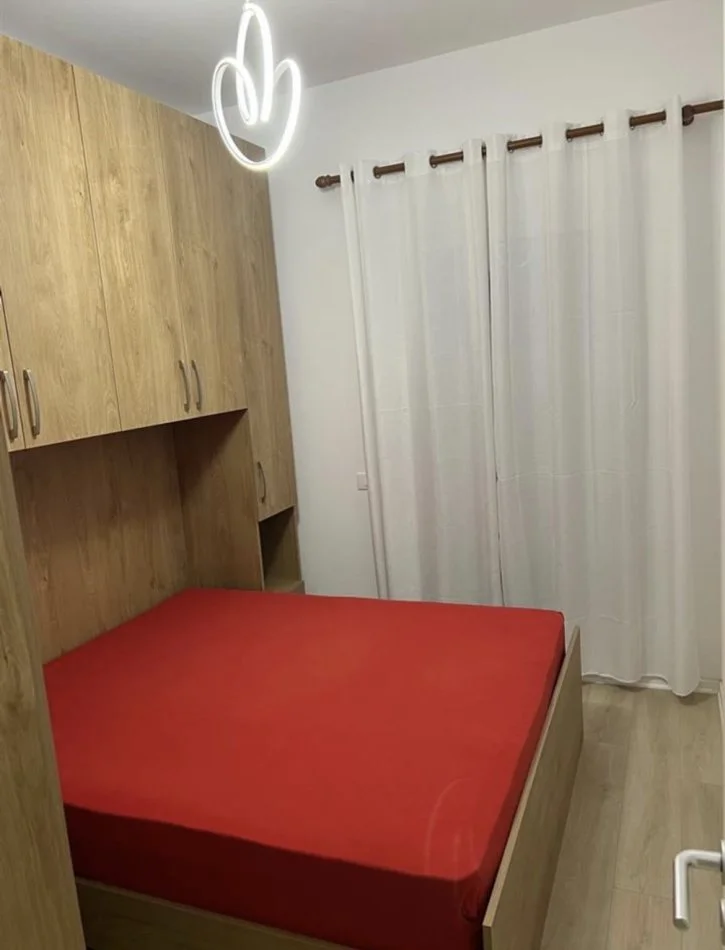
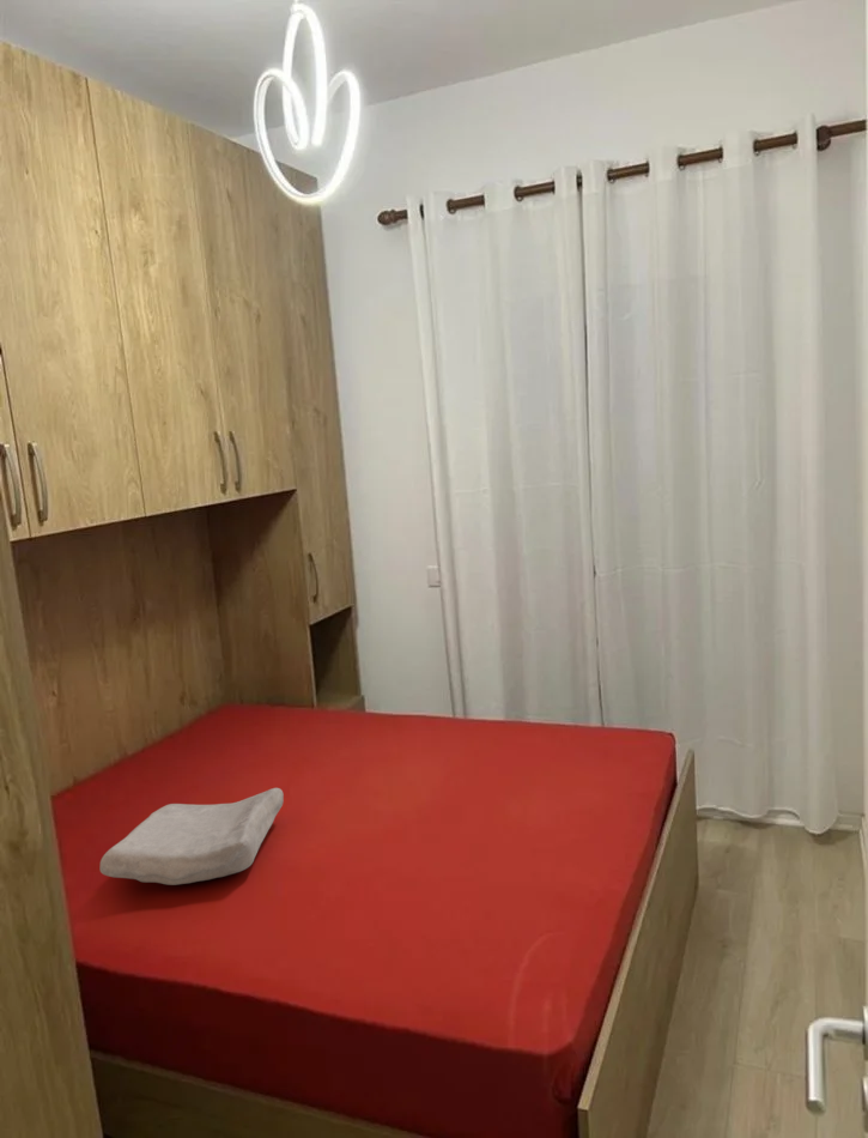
+ soap bar (199, 834)
